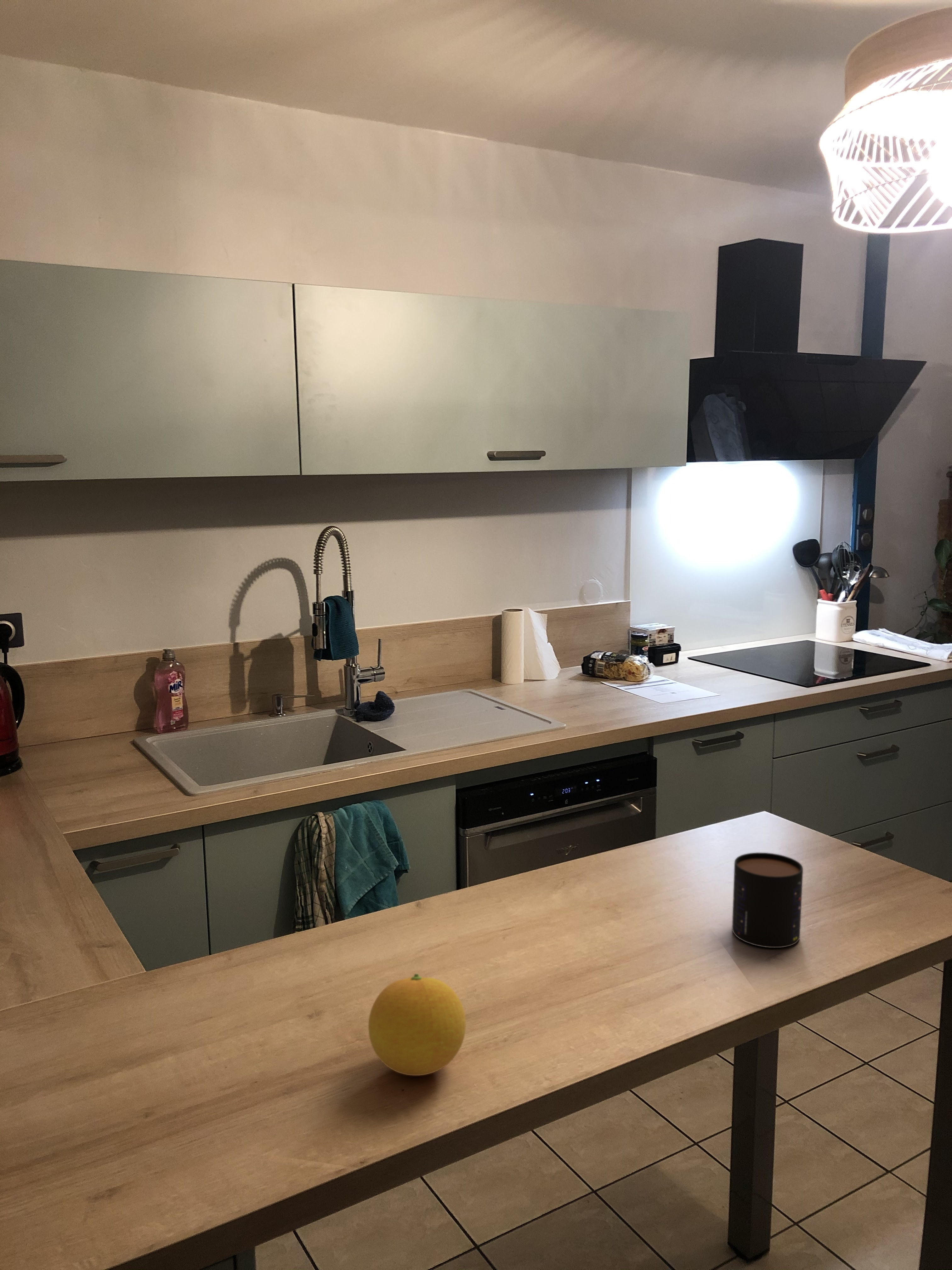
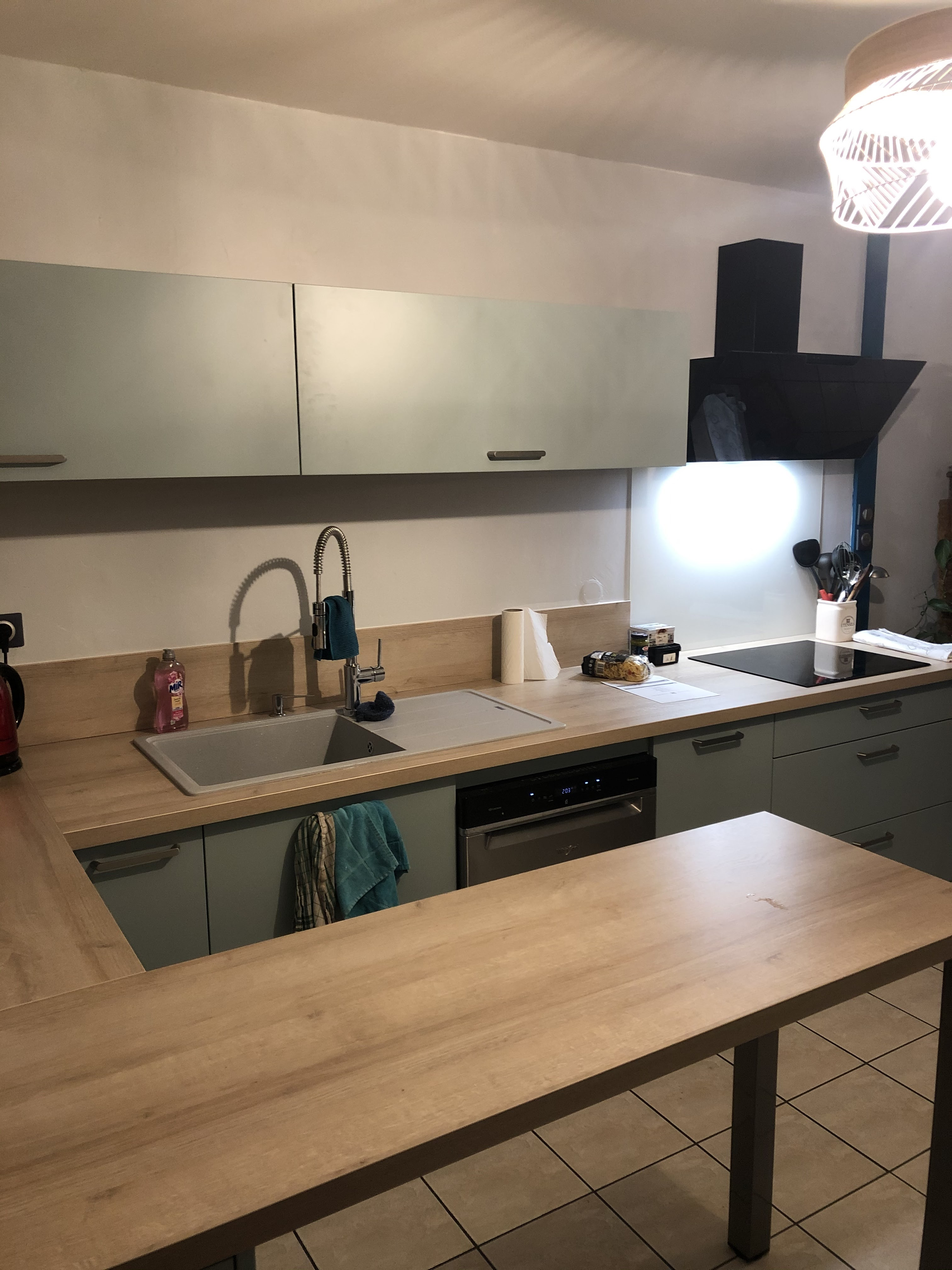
- mug (766, 892)
- fruit (417, 1024)
